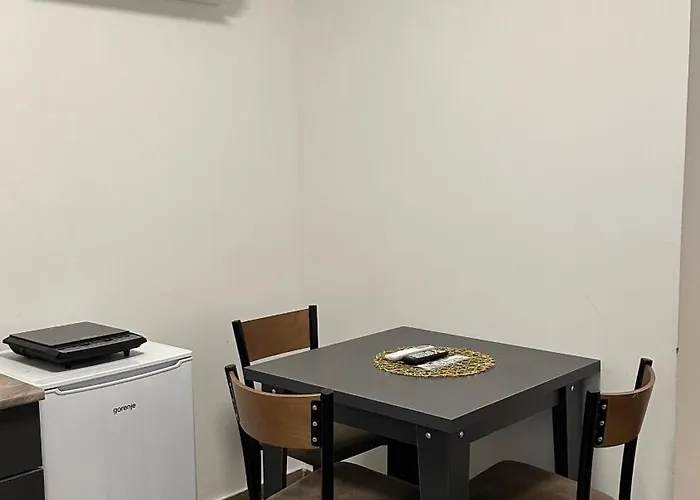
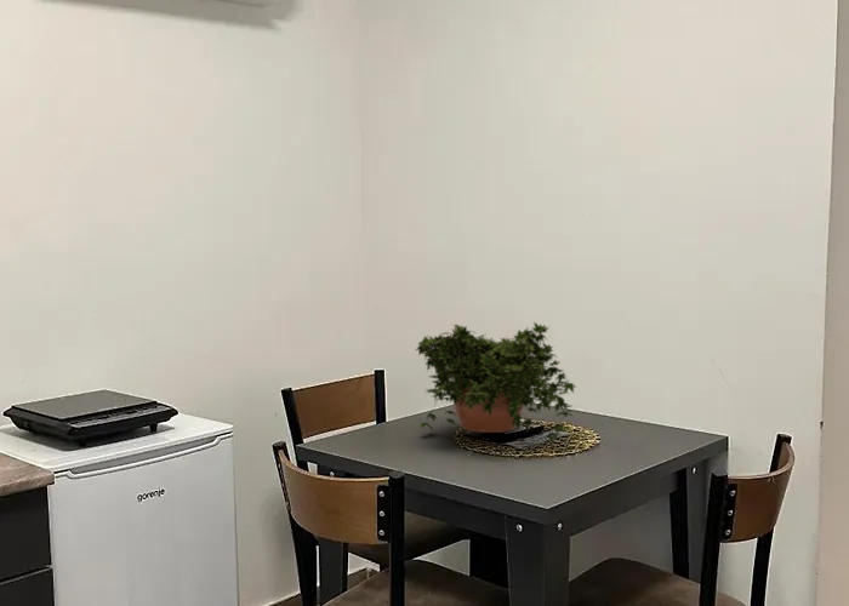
+ potted plant (492, 376)
